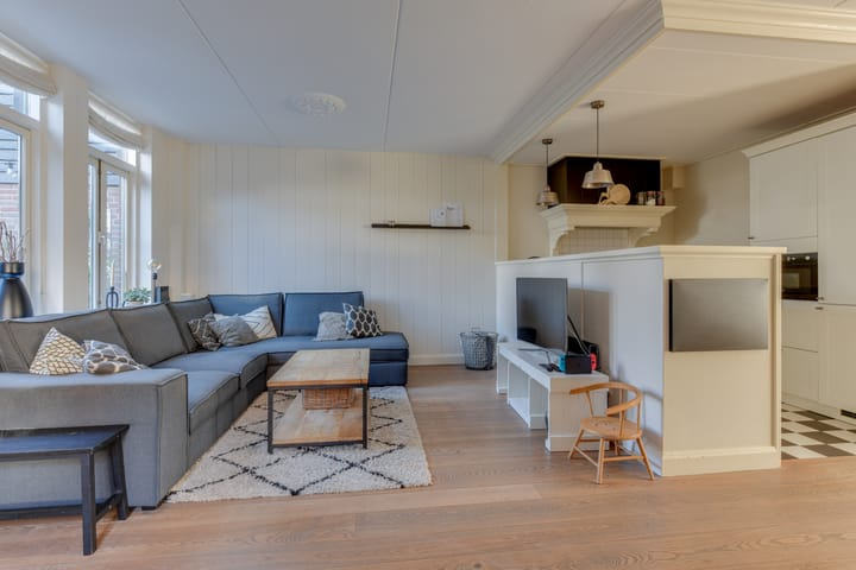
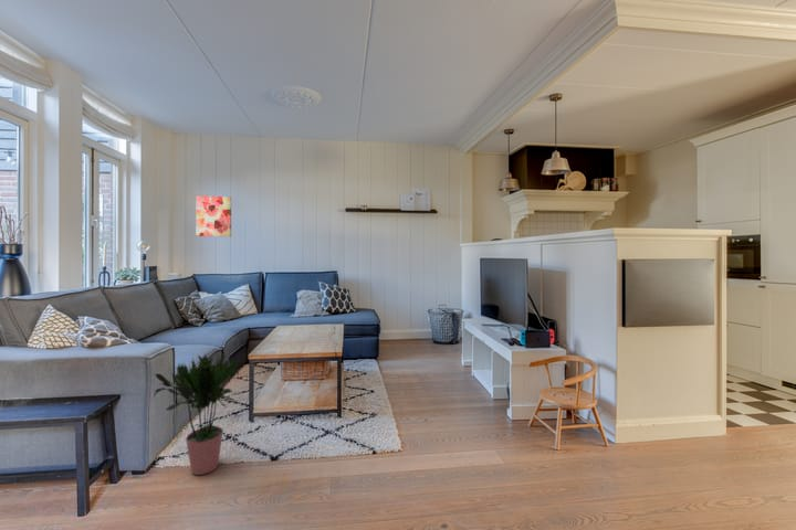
+ wall art (213, 216)
+ potted plant (197, 407)
